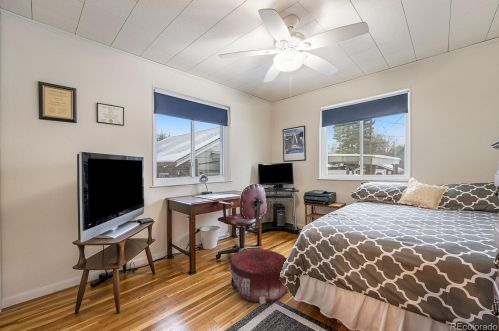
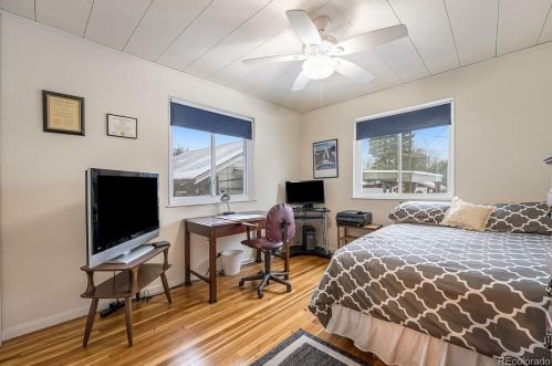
- pouf (258, 270)
